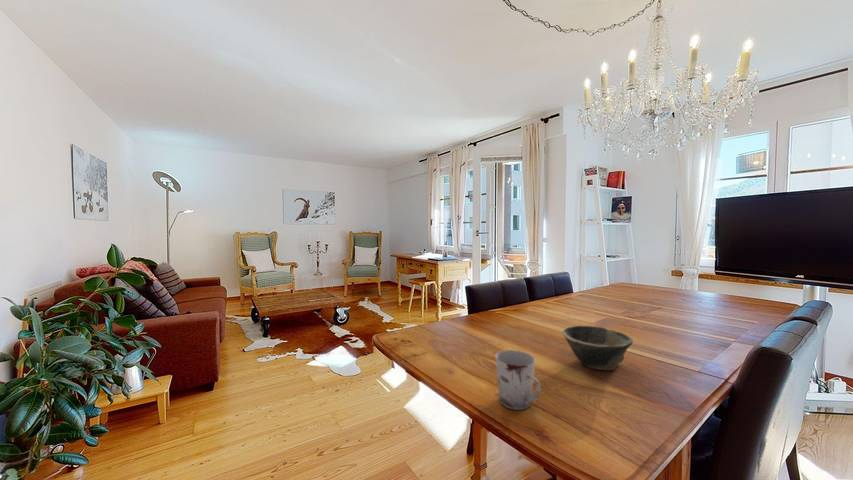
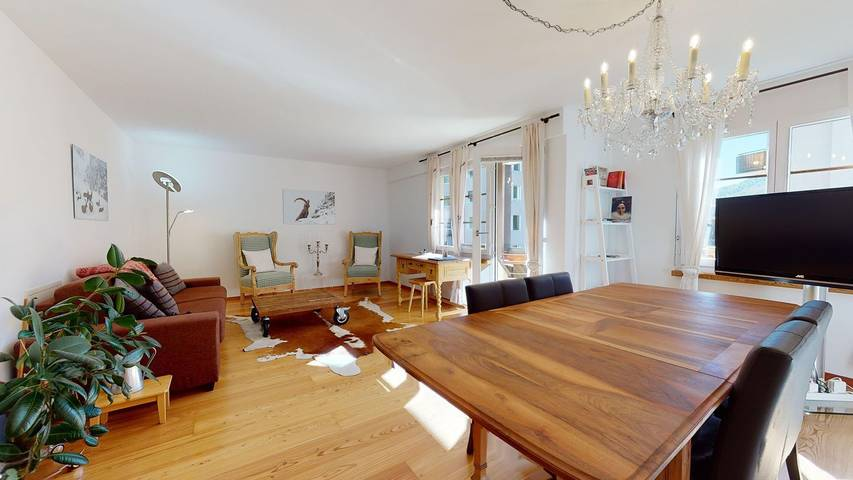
- bowl (595, 349)
- cup (519, 382)
